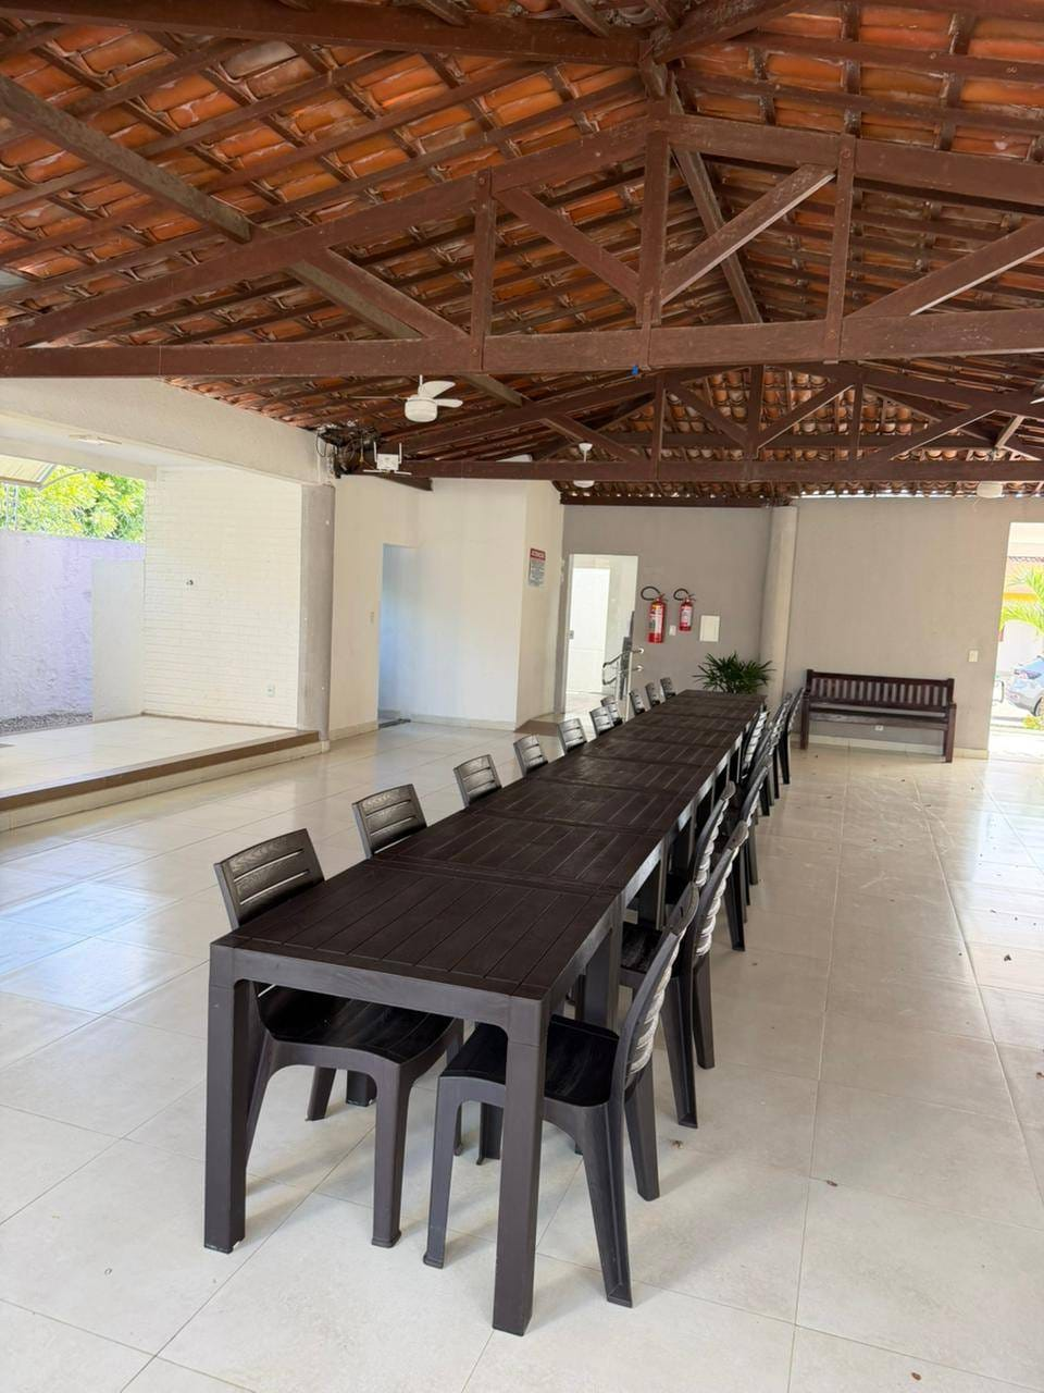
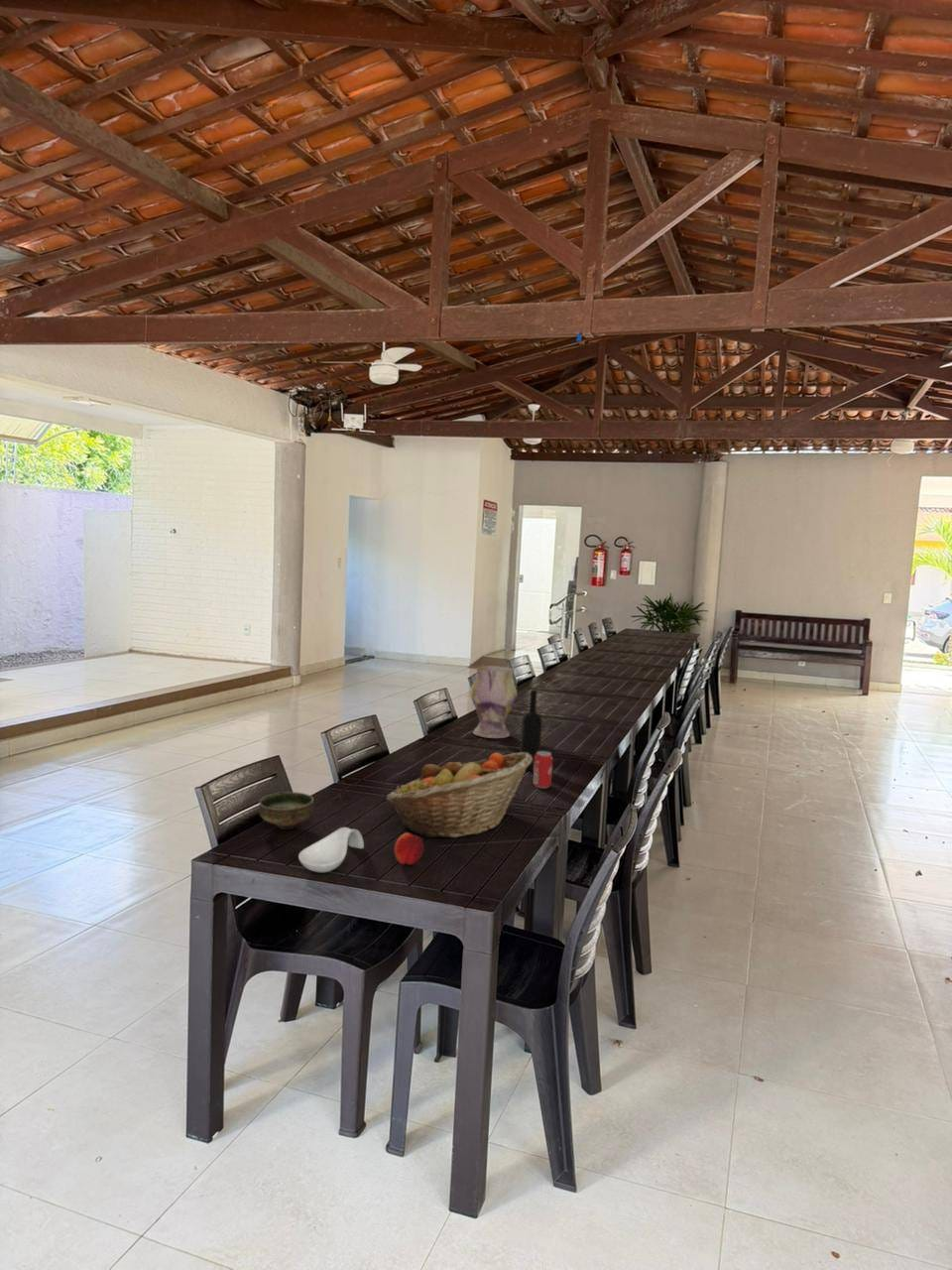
+ wine bottle (531, 729)
+ bowl (286, 813)
+ vase (493, 701)
+ spoon rest (334, 847)
+ peach (409, 848)
+ fruit basket (461, 788)
+ beverage can (542, 769)
